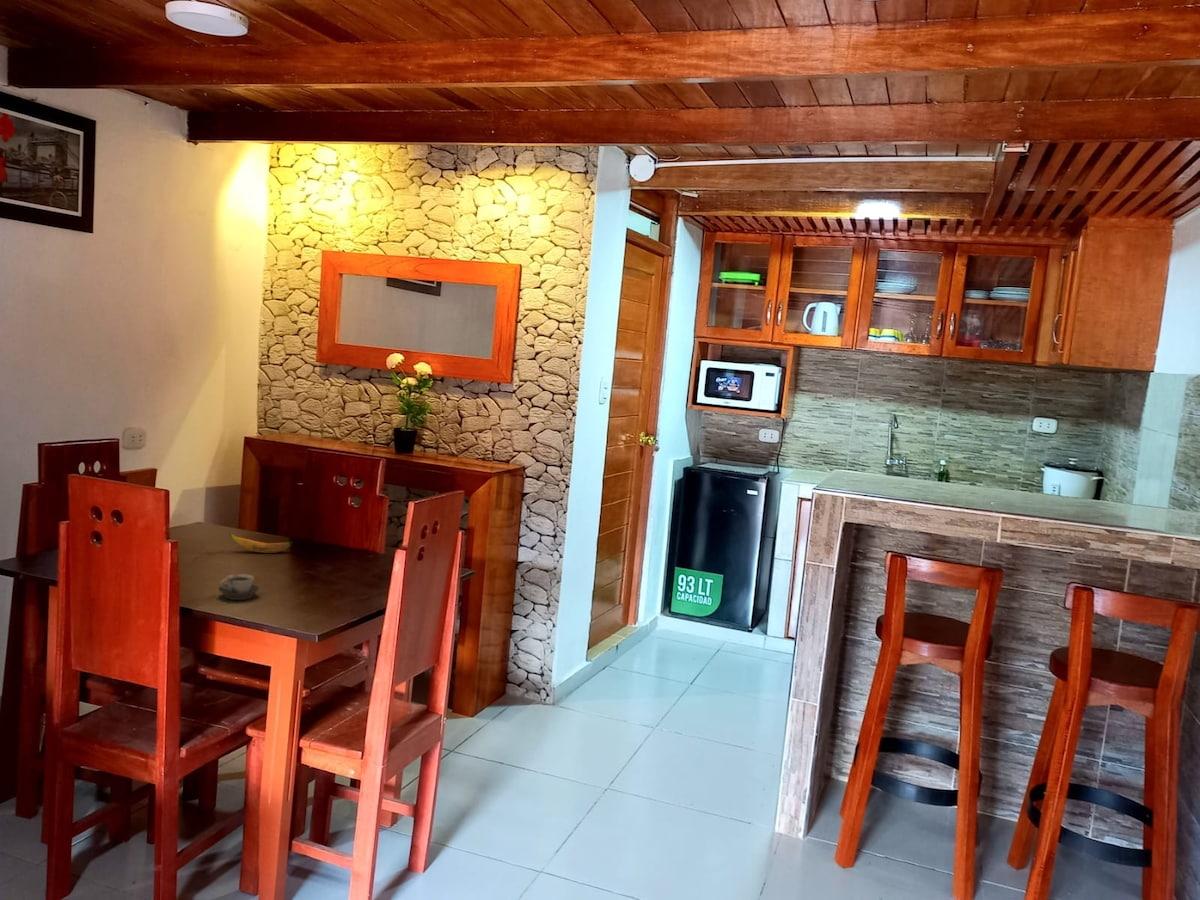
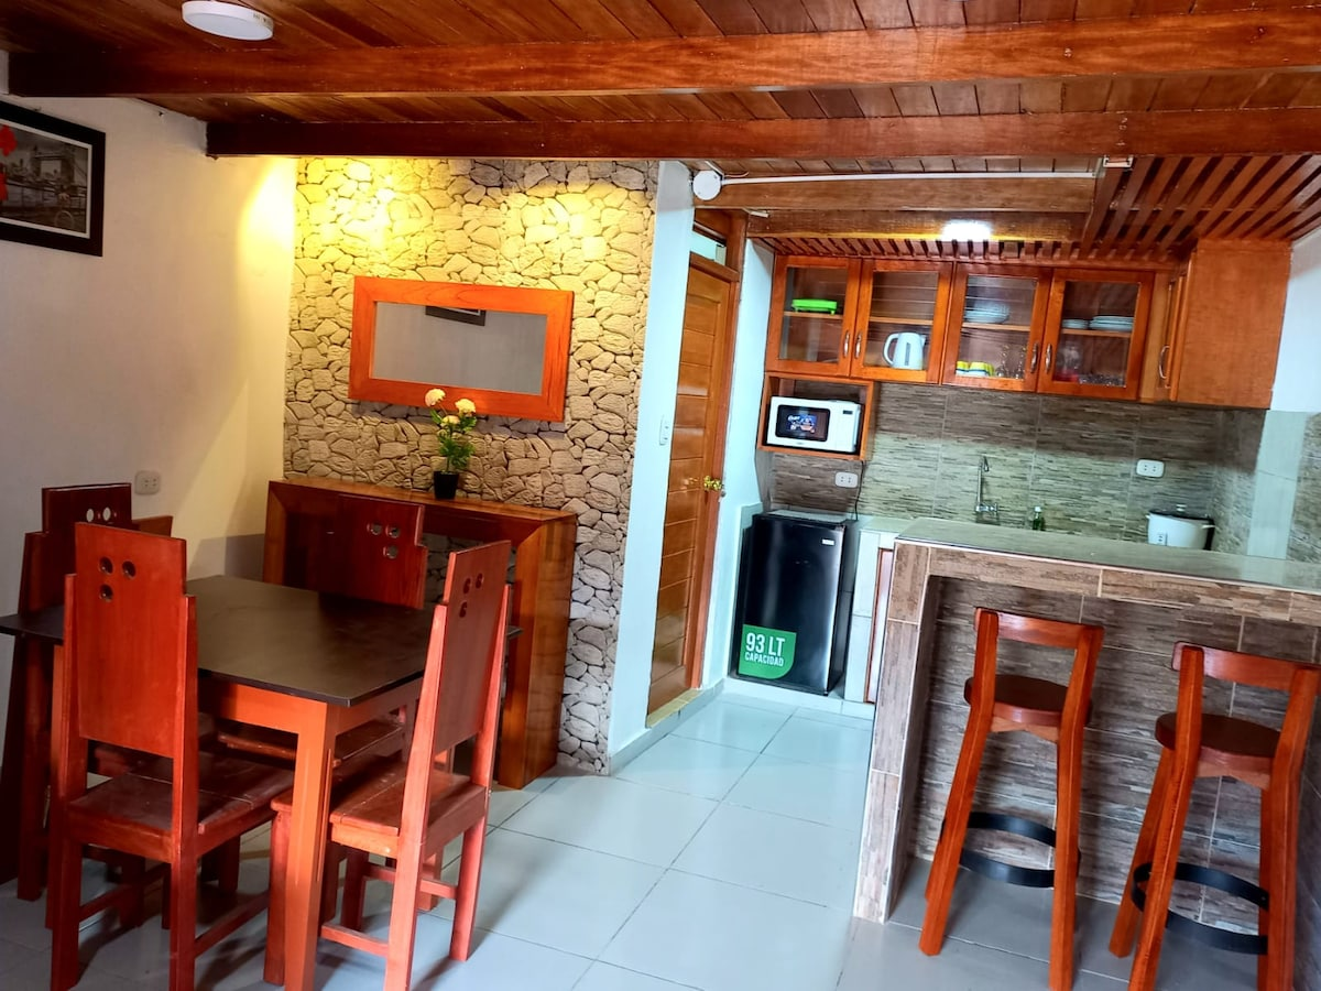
- cup (239, 587)
- banana (261, 543)
